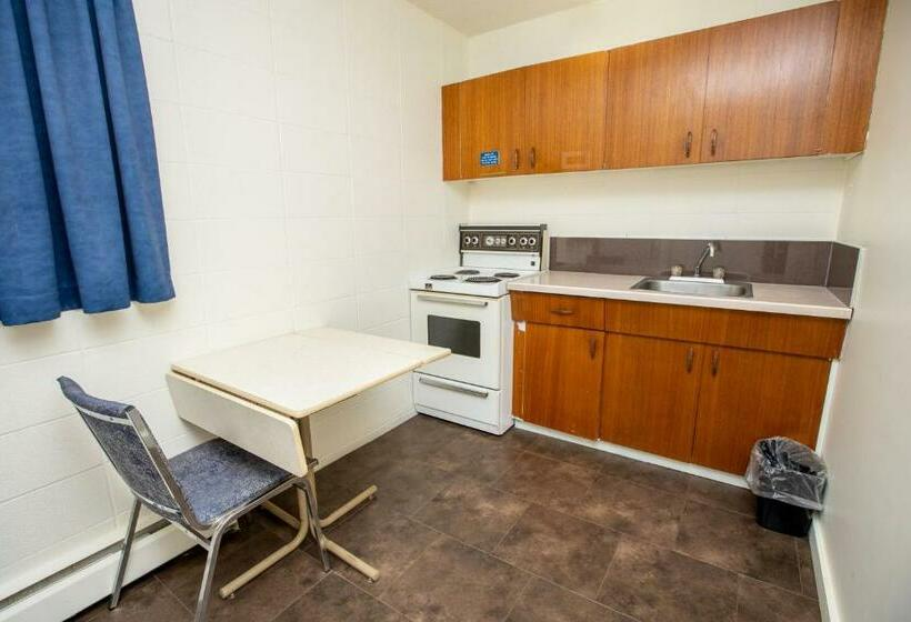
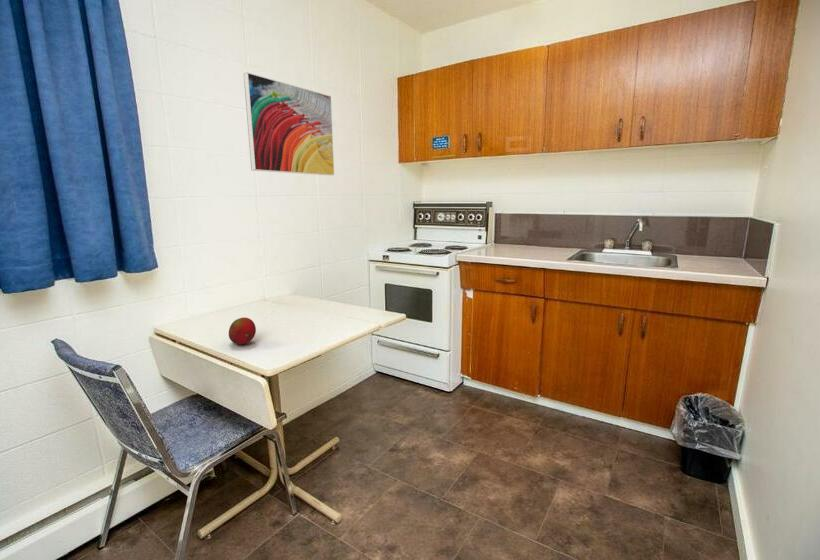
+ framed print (294, 130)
+ fruit (241, 330)
